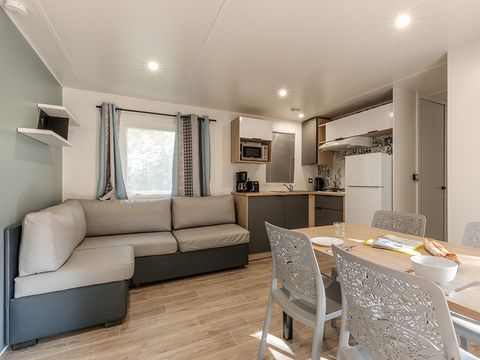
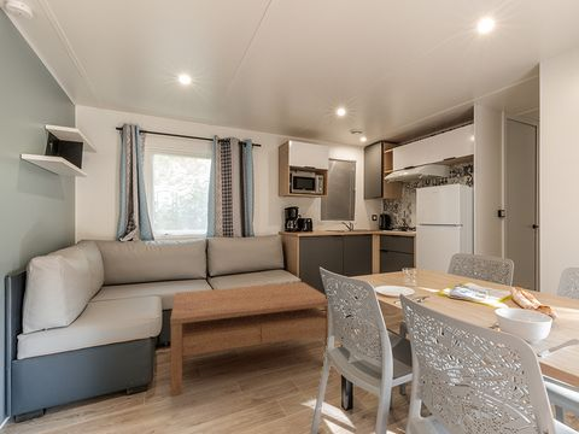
+ coffee table (251, 327)
